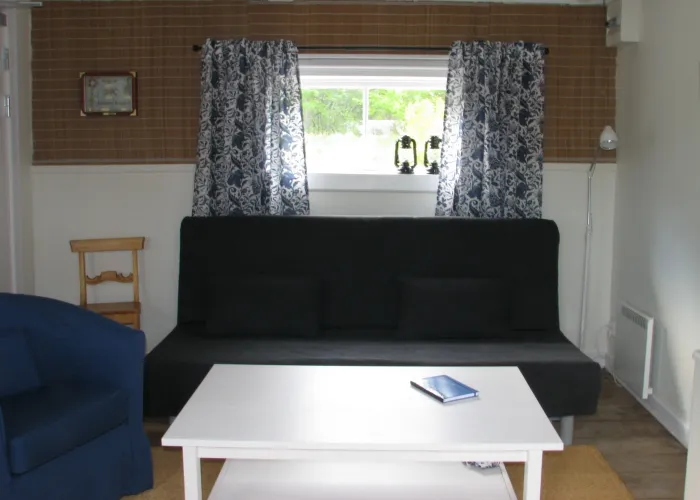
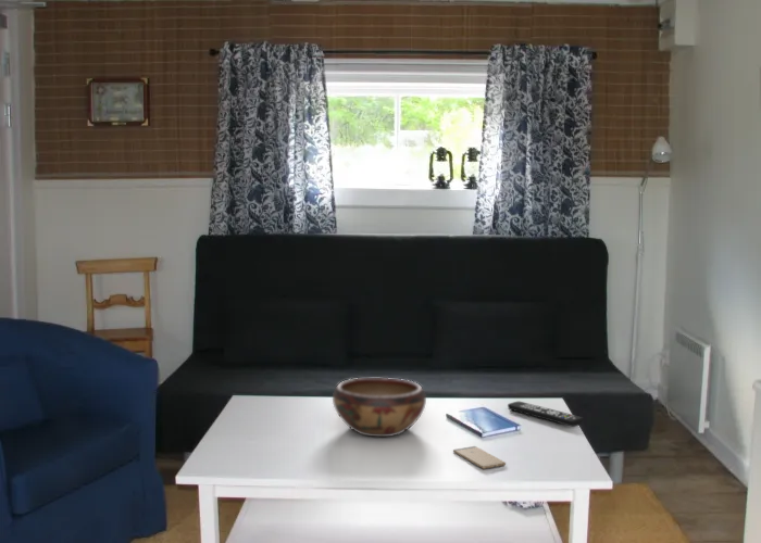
+ decorative bowl (378, 407)
+ remote control (544, 413)
+ smartphone (478, 456)
